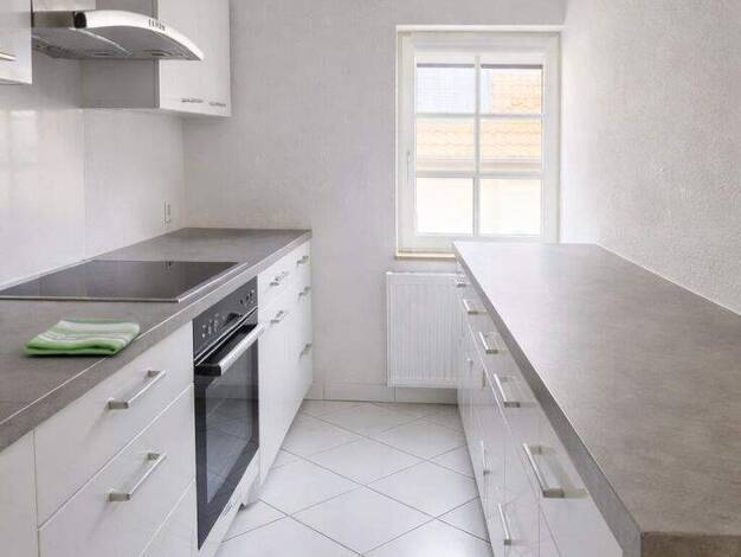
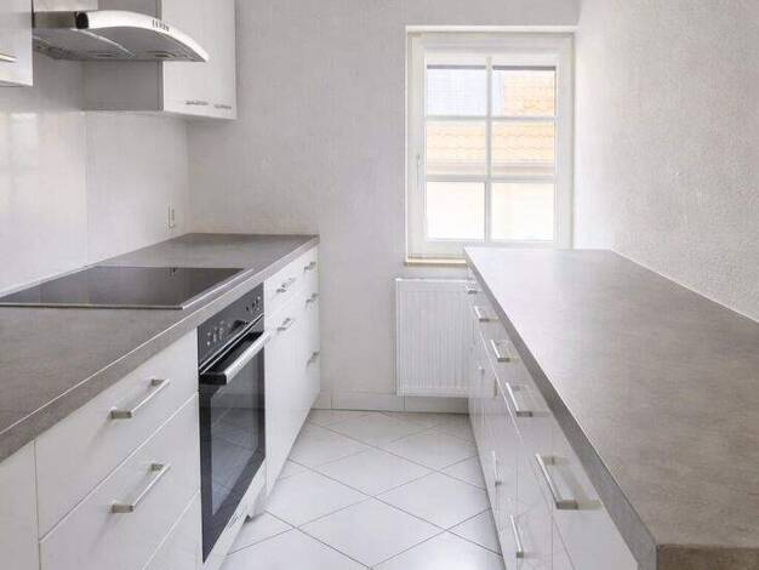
- dish towel (86, 334)
